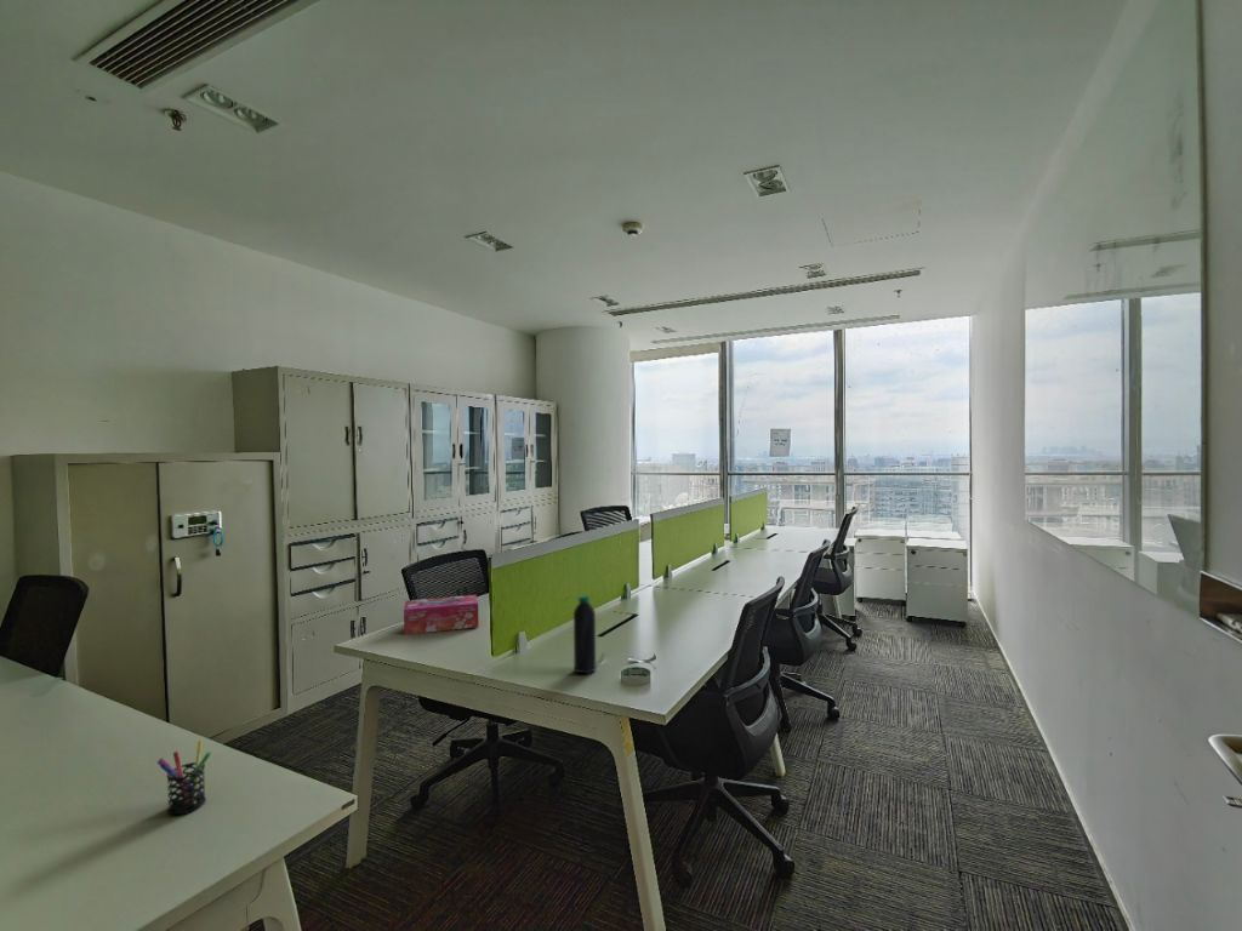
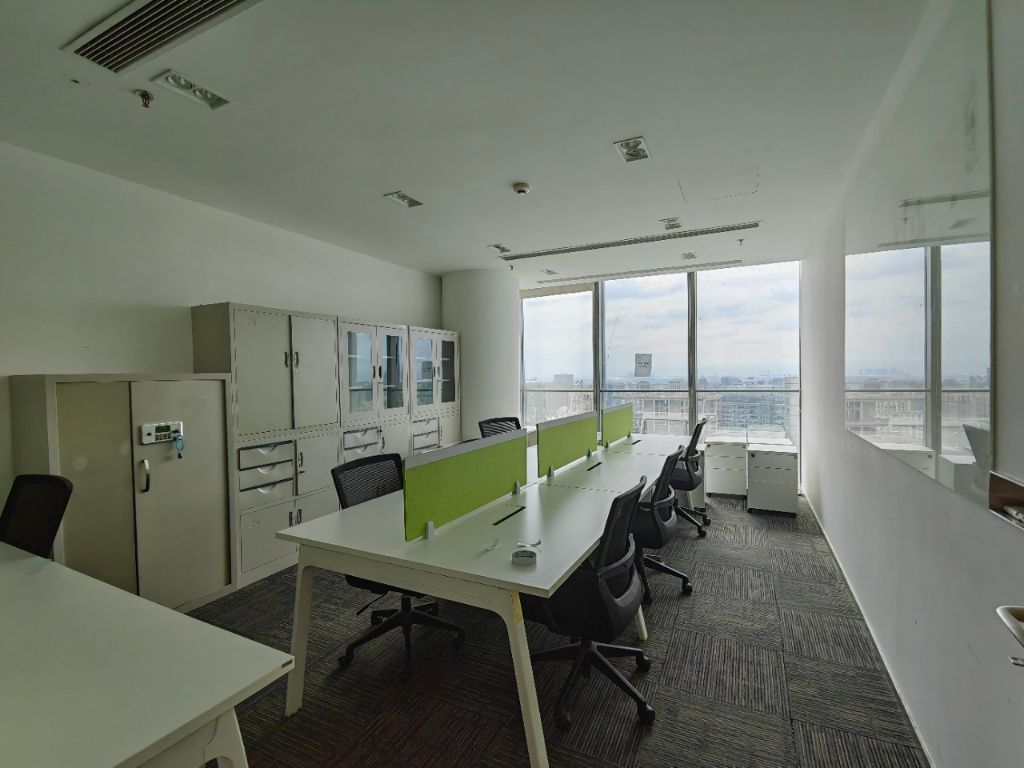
- pen holder (188, 775)
- tissue box (441, 613)
- water bottle (585, 633)
